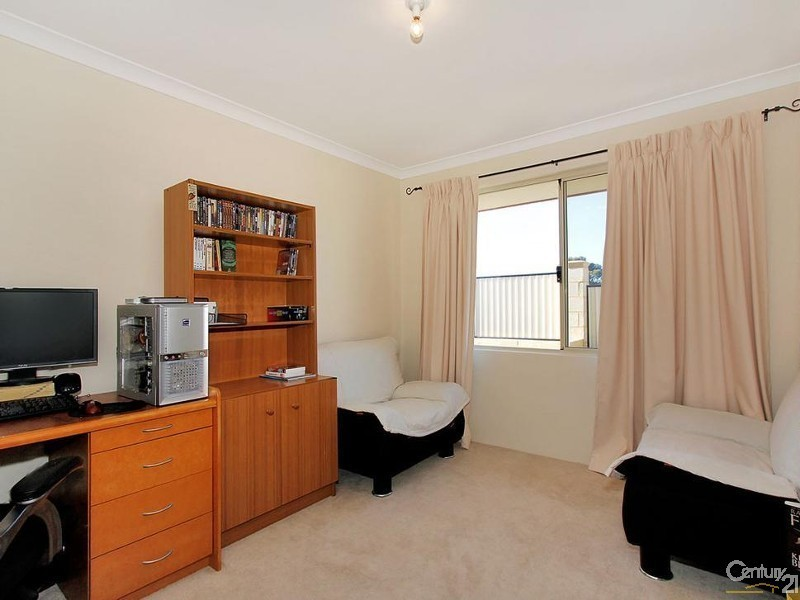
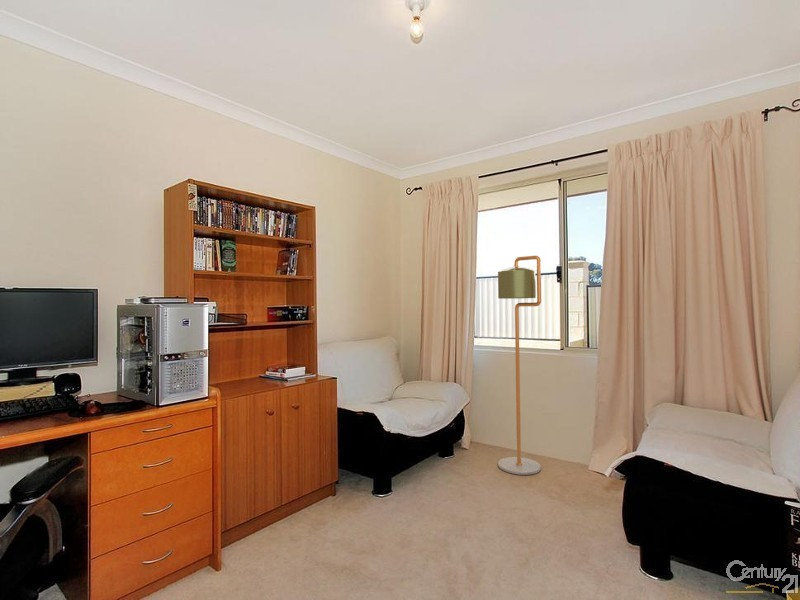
+ floor lamp (518, 361)
